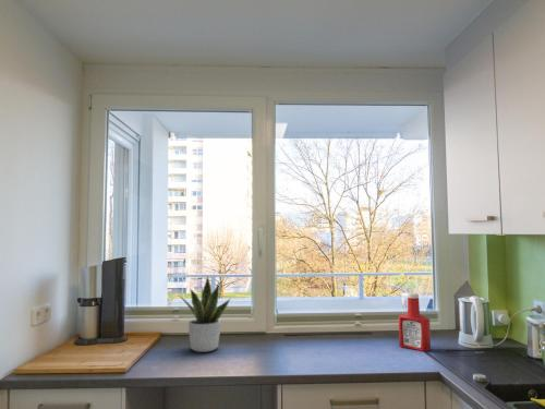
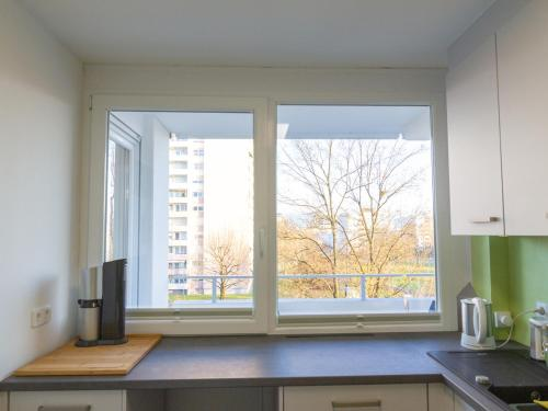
- soap bottle (413, 320)
- potted plant (203, 311)
